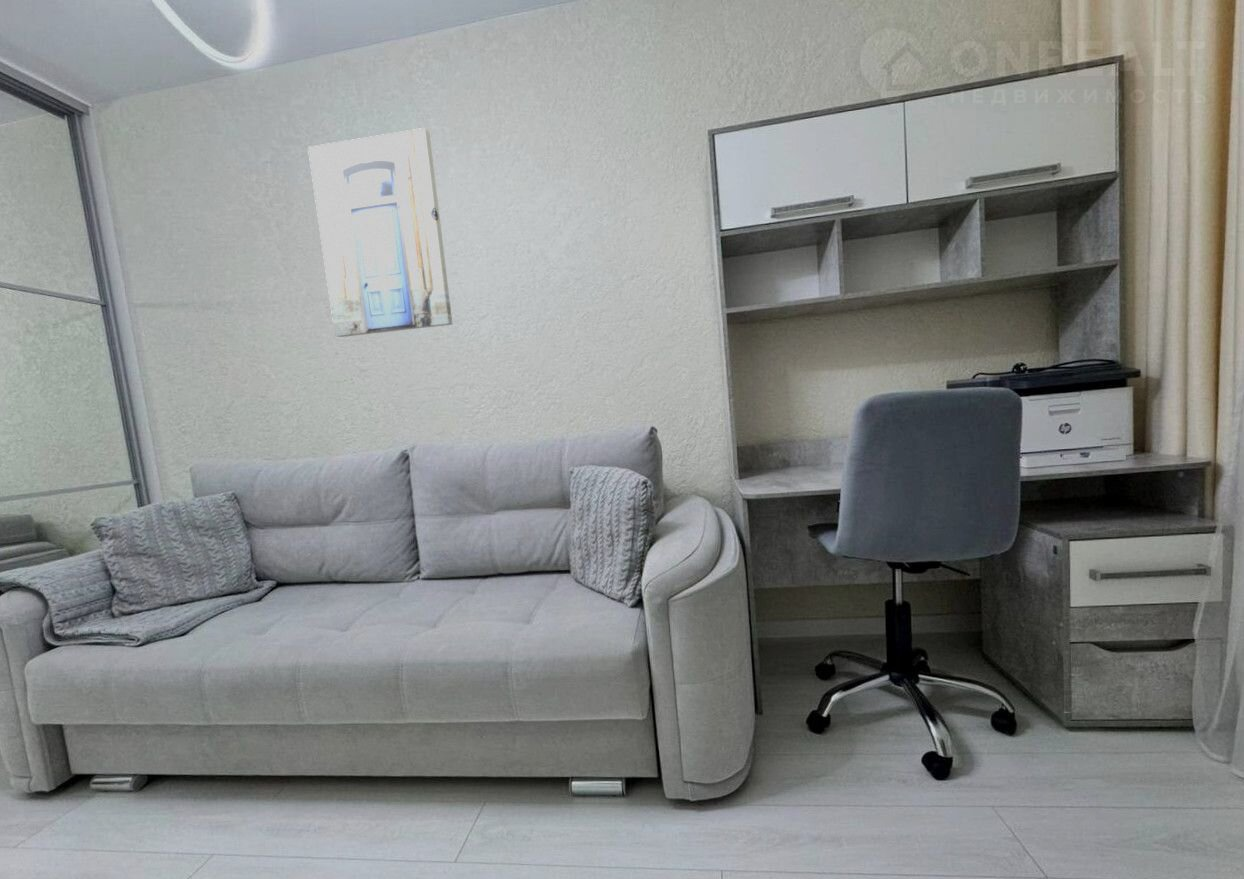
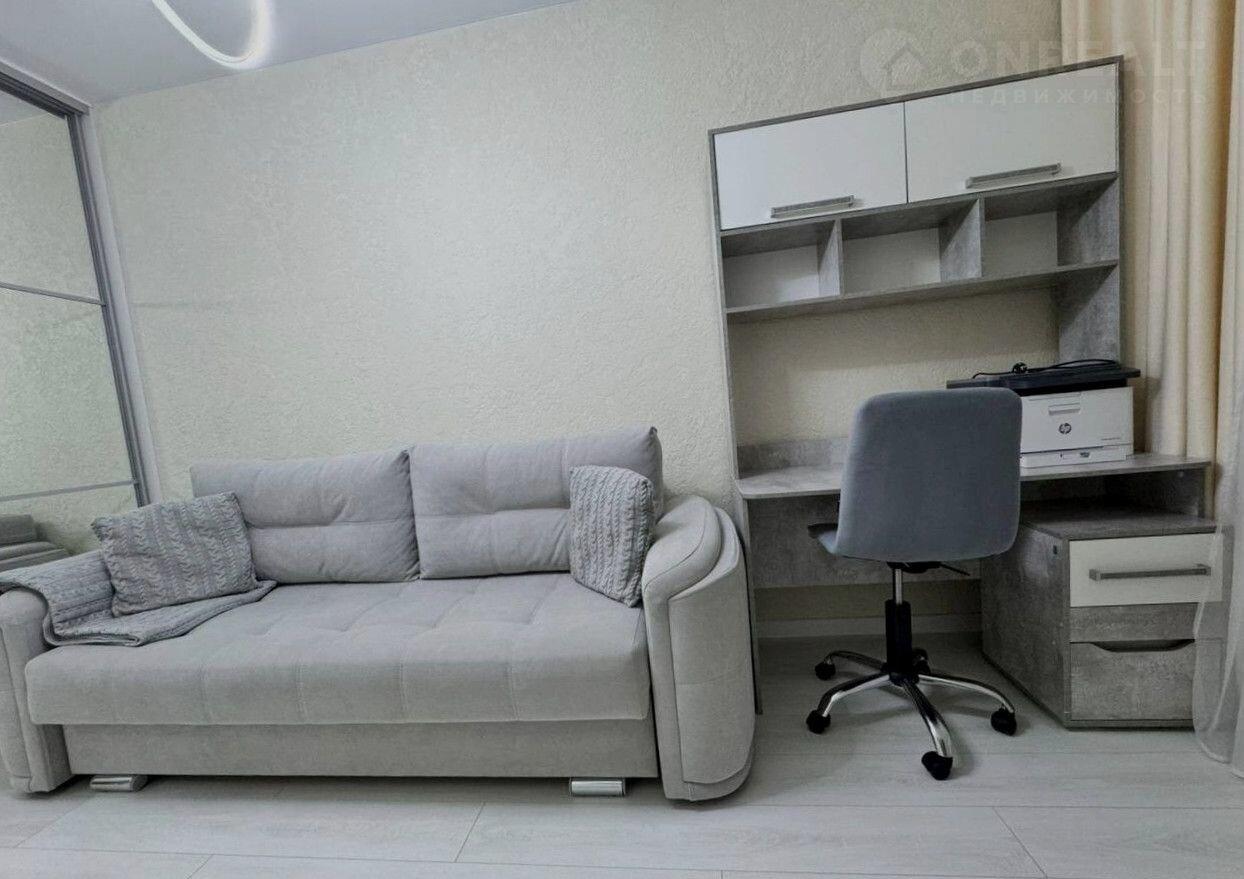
- wall art (381, 236)
